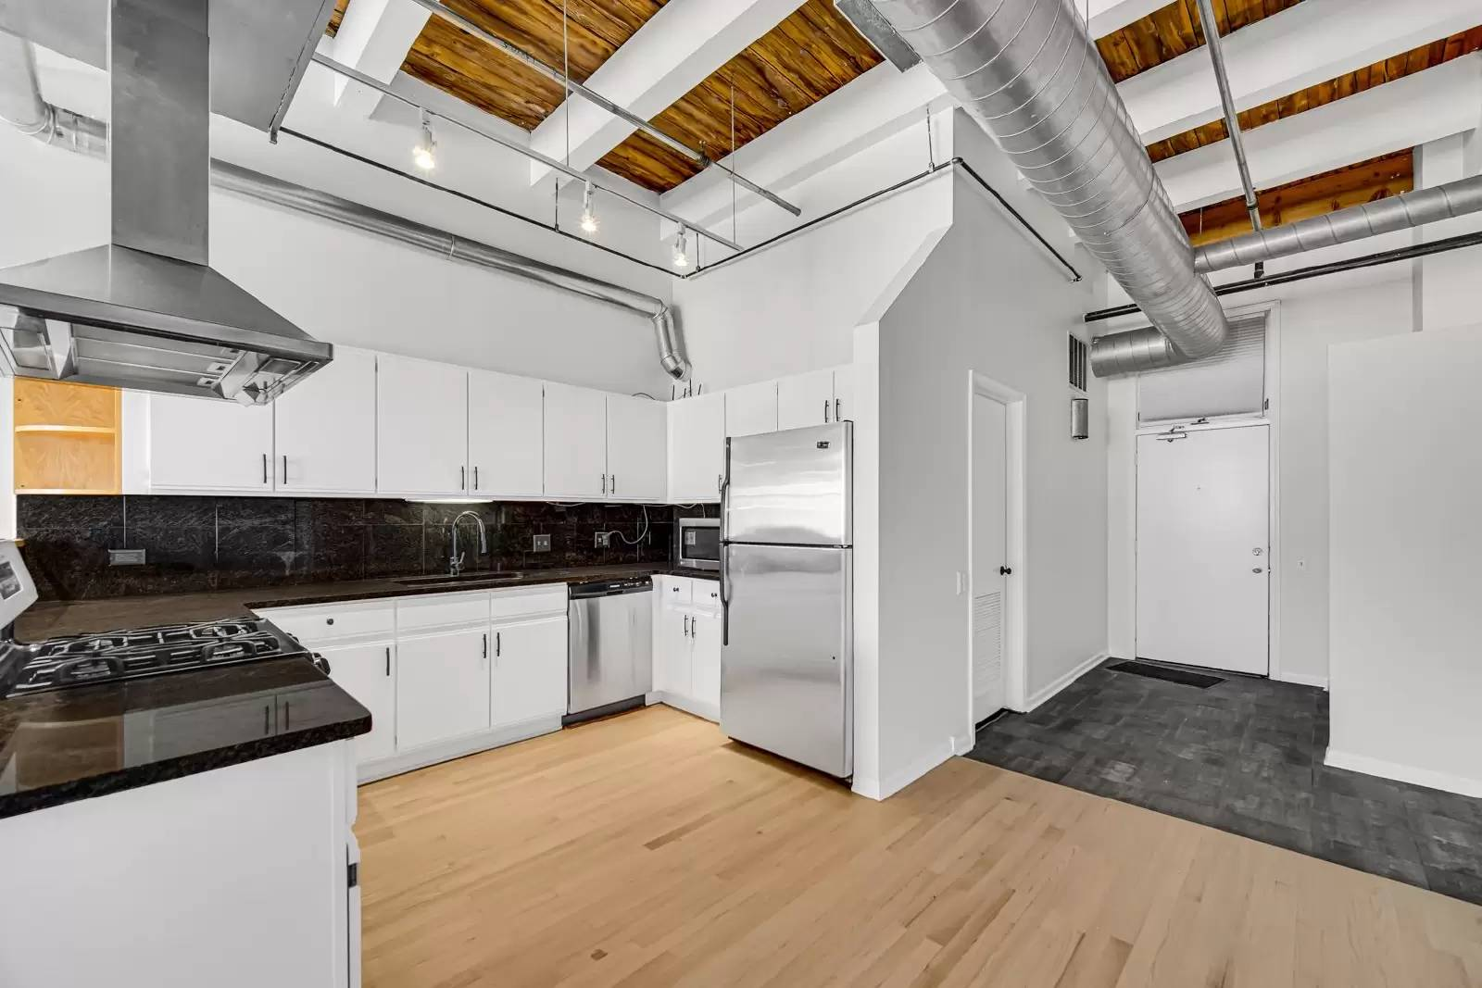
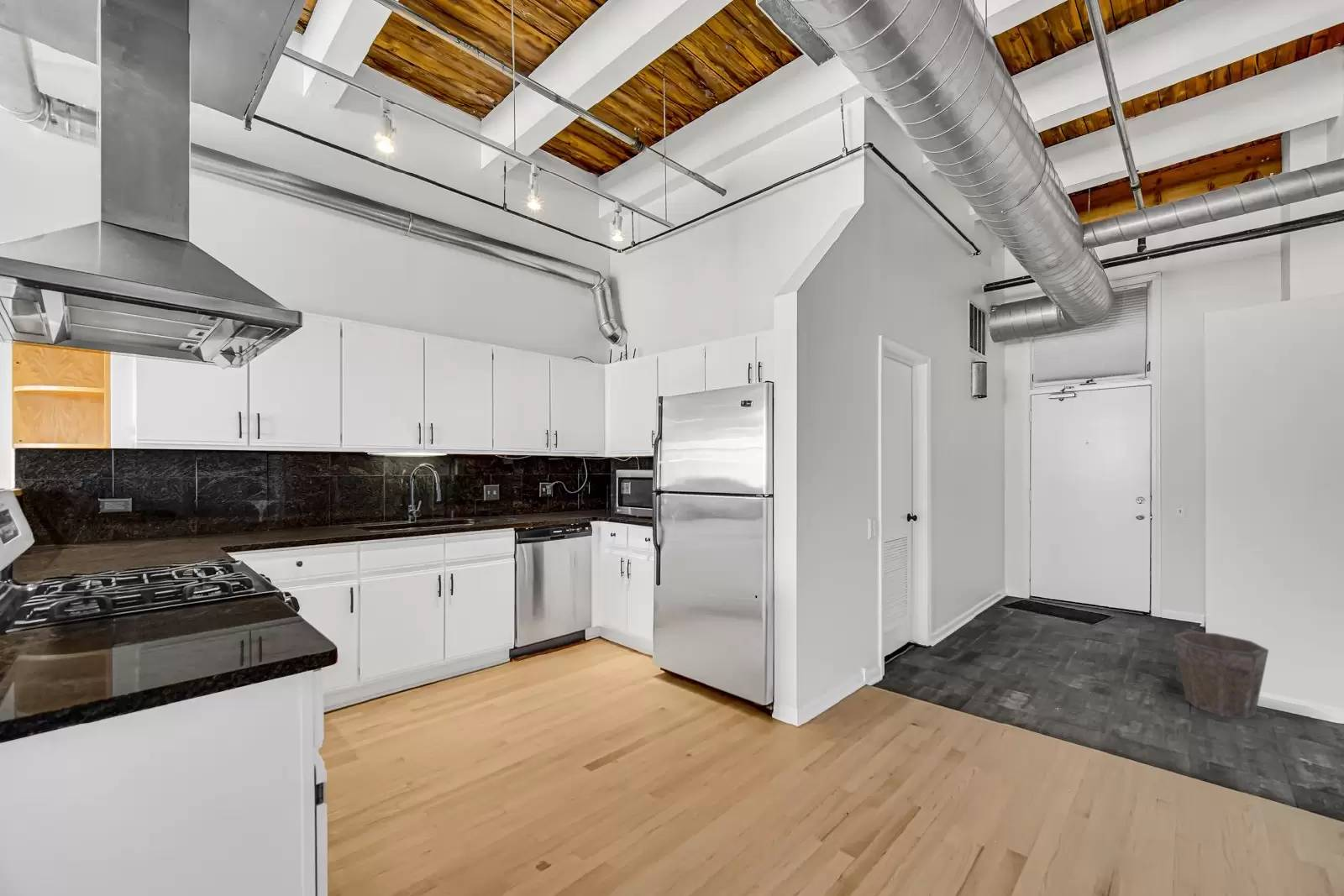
+ waste bin (1219, 674)
